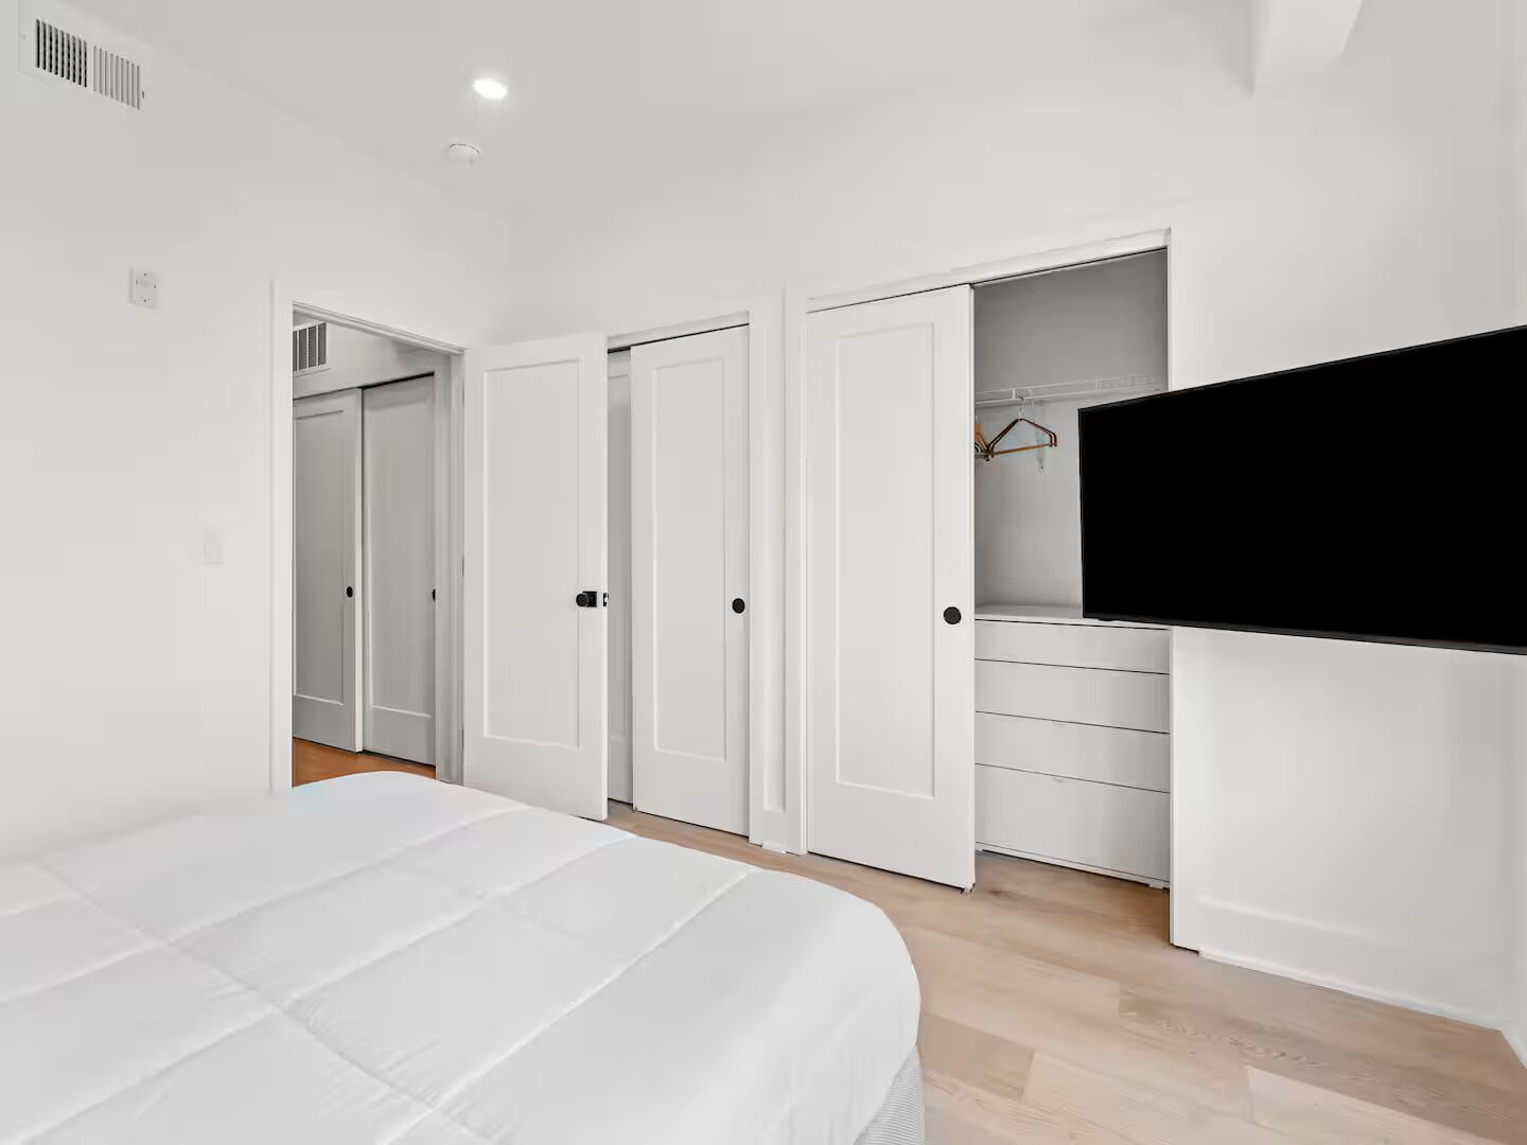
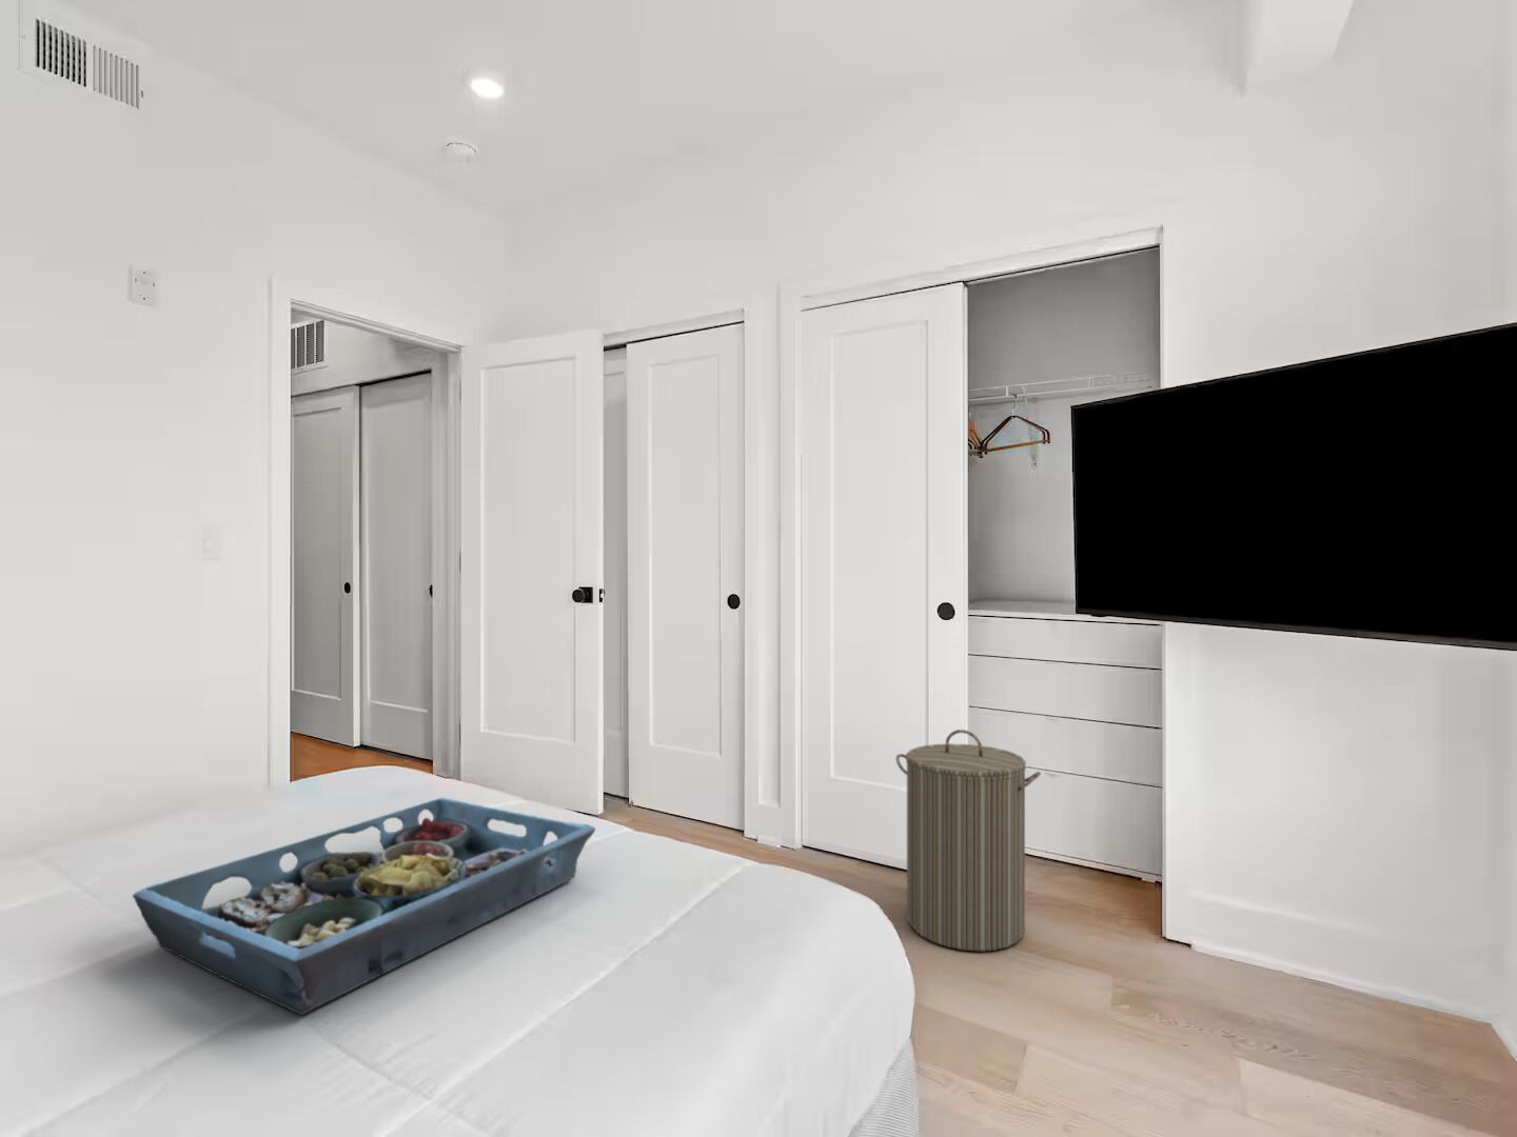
+ serving tray (389, 877)
+ laundry hamper (965, 826)
